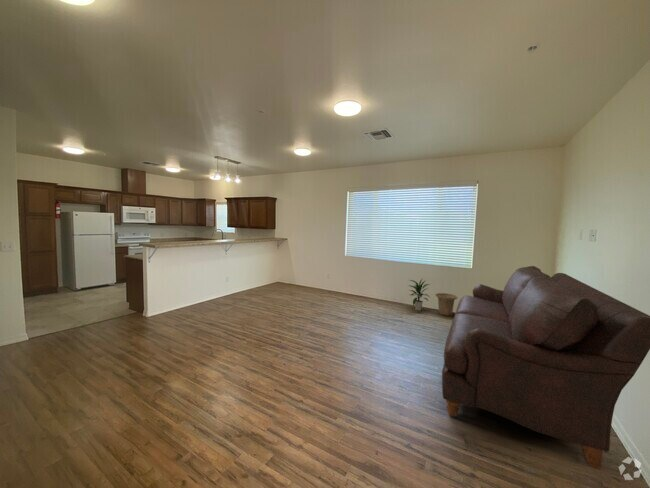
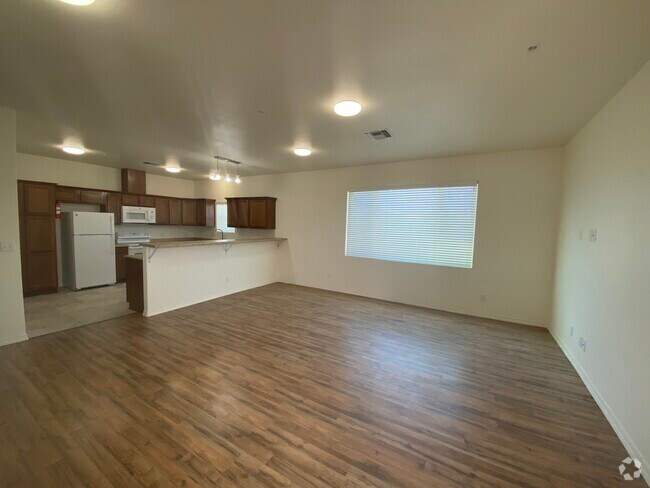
- sofa (516, 325)
- basket (445, 304)
- indoor plant (418, 293)
